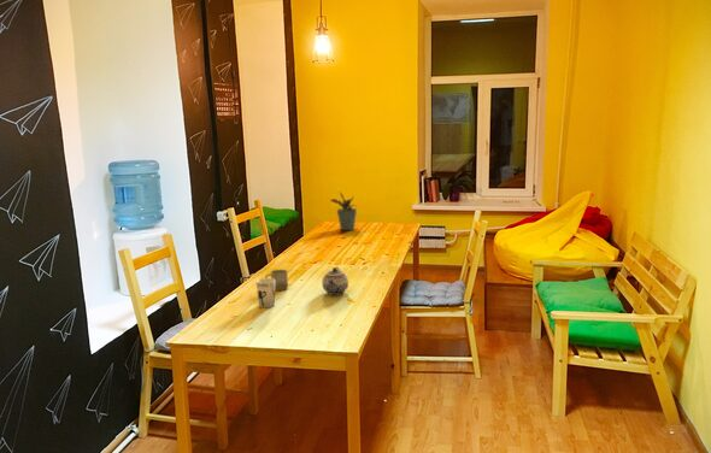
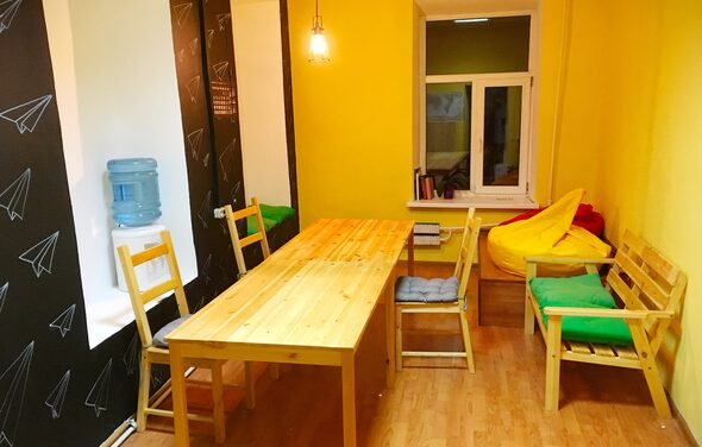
- cup (276, 280)
- cup (265, 293)
- potted plant (343, 210)
- teapot (335, 280)
